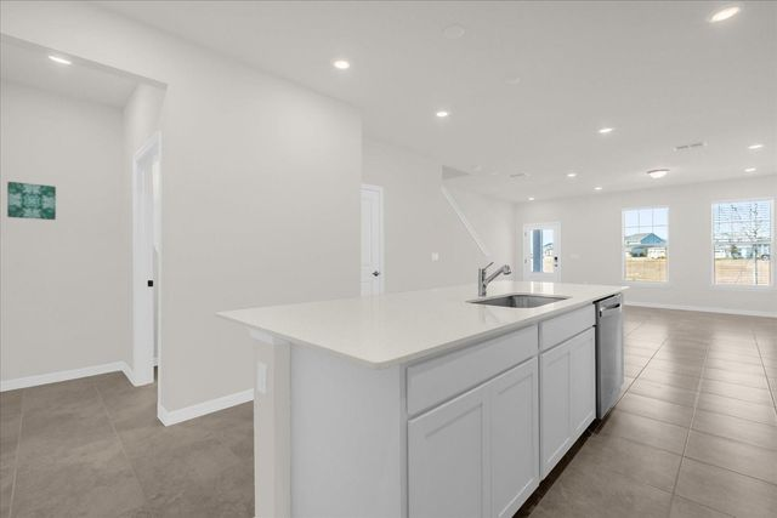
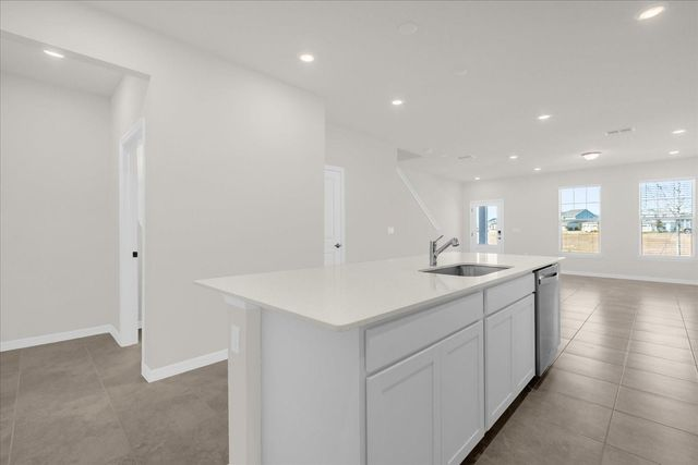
- wall art (32, 201)
